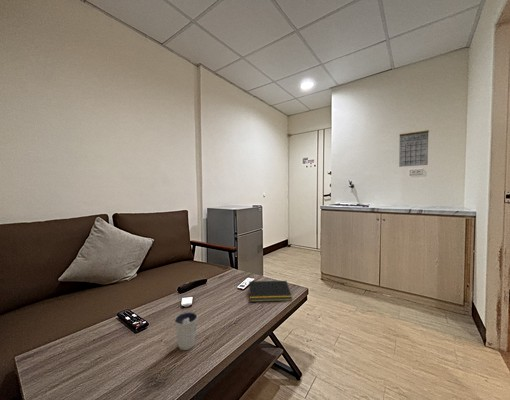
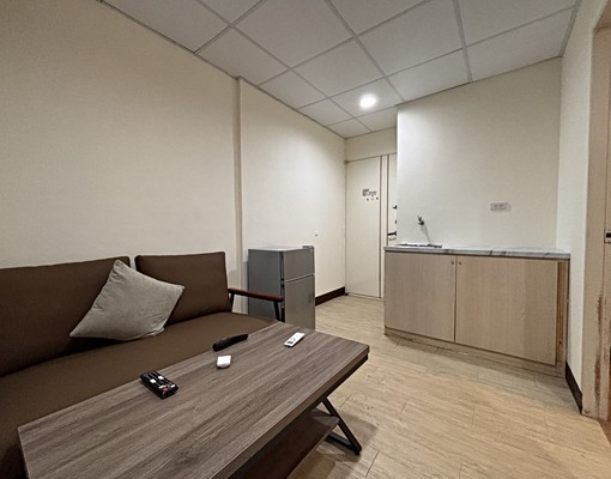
- dixie cup (186, 331)
- calendar (413, 145)
- notepad (269, 290)
